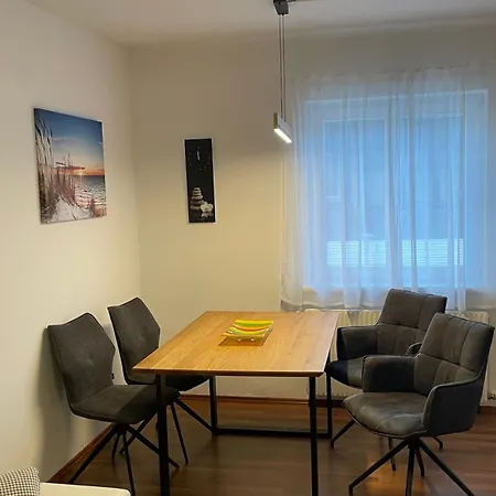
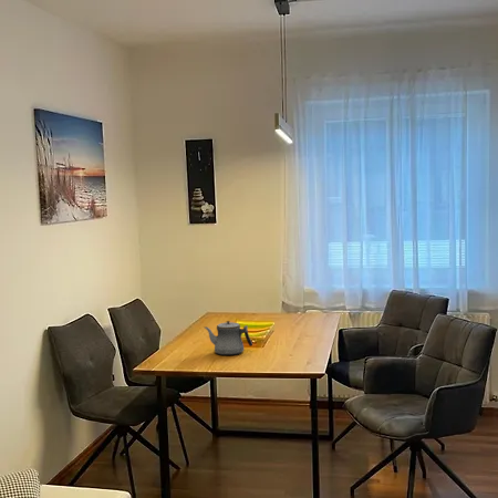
+ teapot (227, 336)
